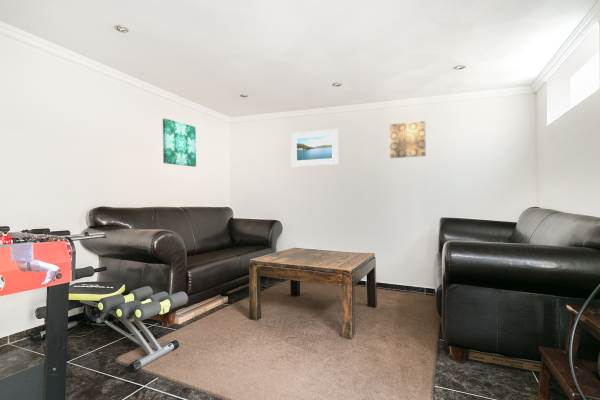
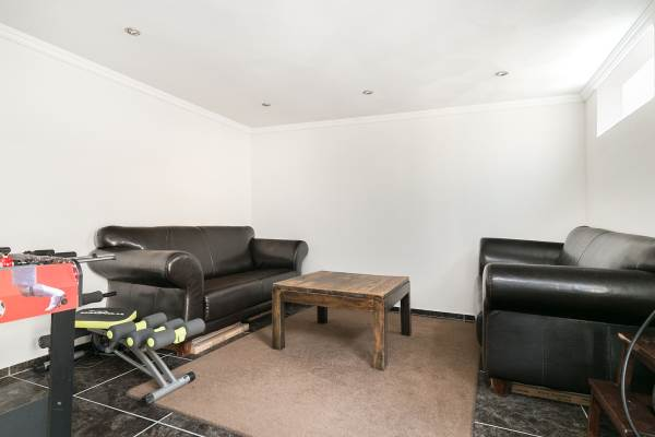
- wall art (180, 144)
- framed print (314, 148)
- wall art (407, 140)
